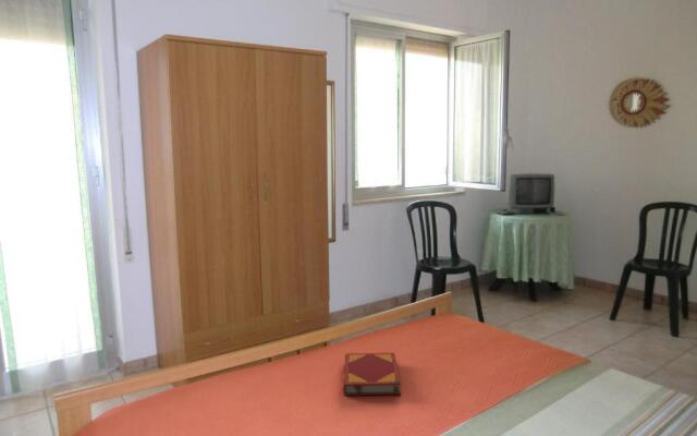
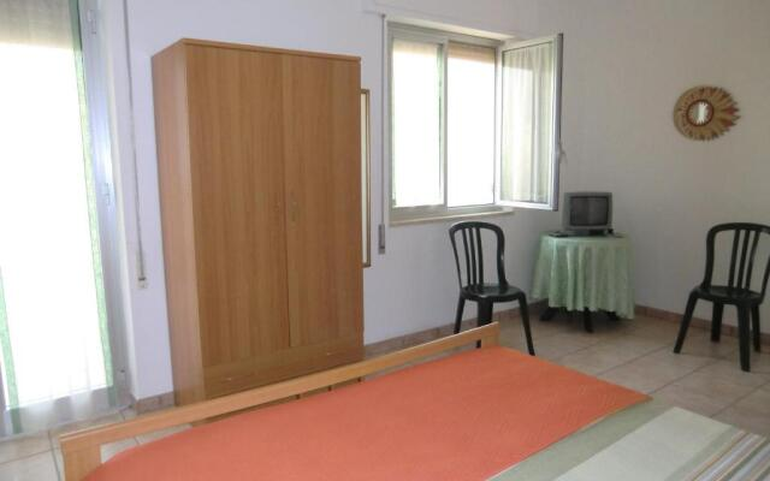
- hardback book (370, 372)
